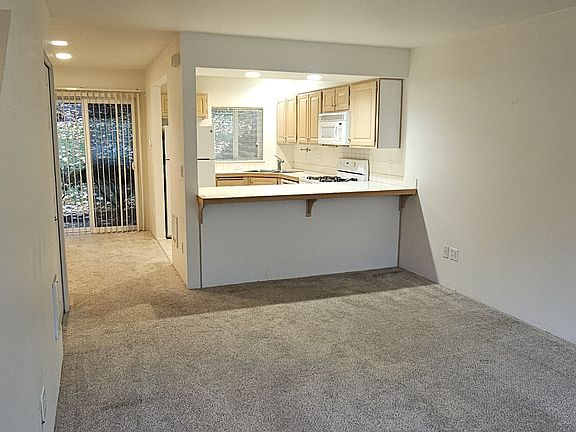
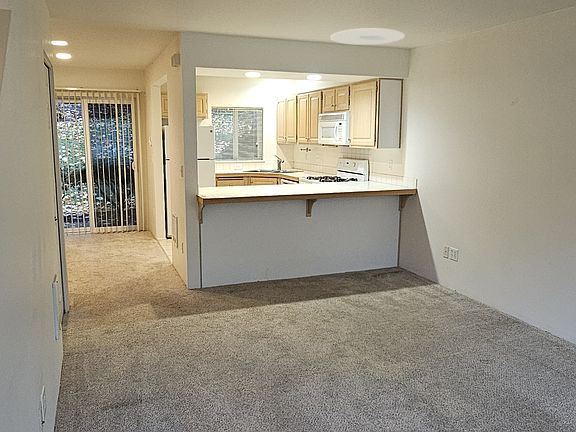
+ ceiling light (367, 33)
